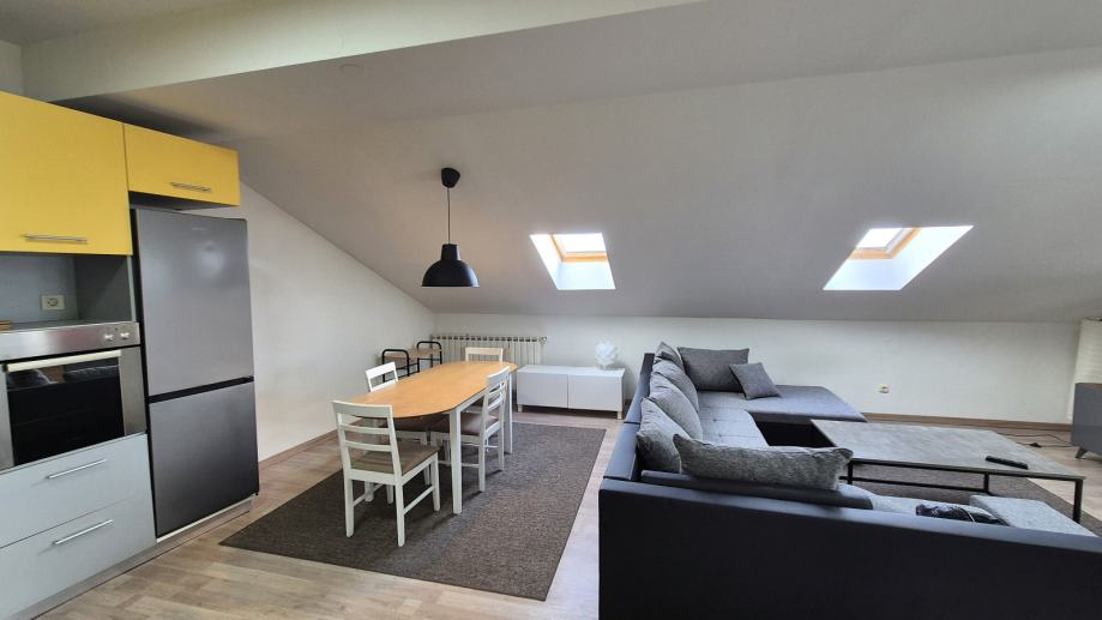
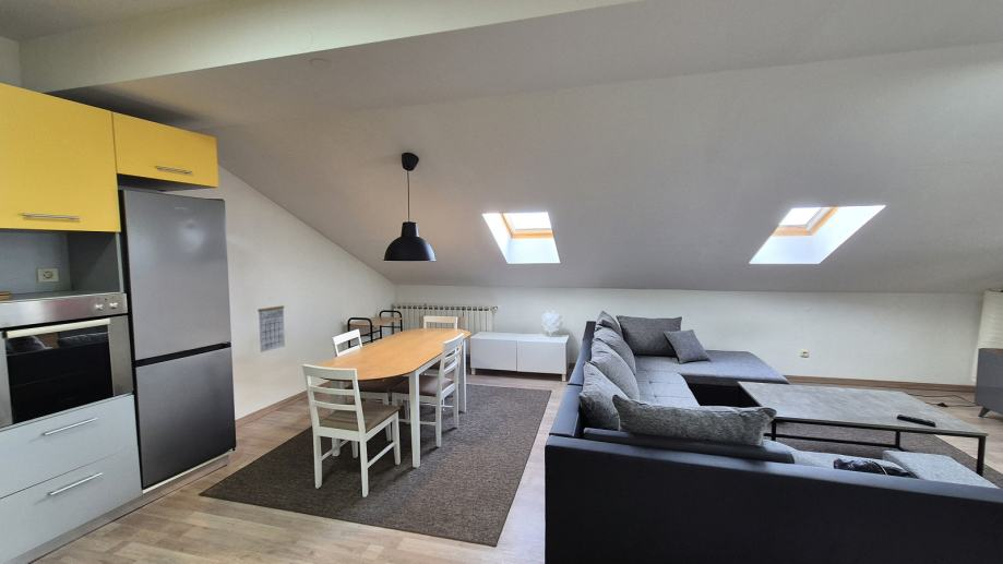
+ calendar (272, 323)
